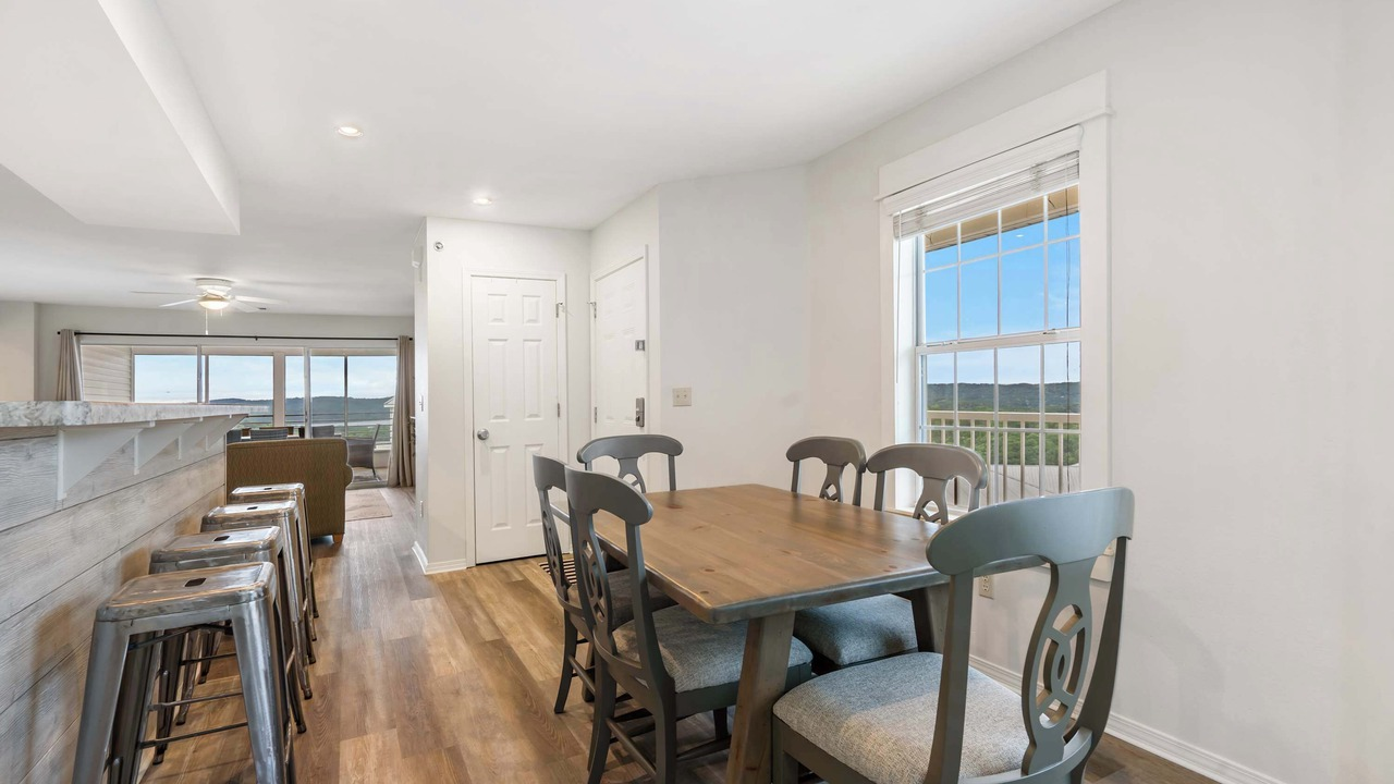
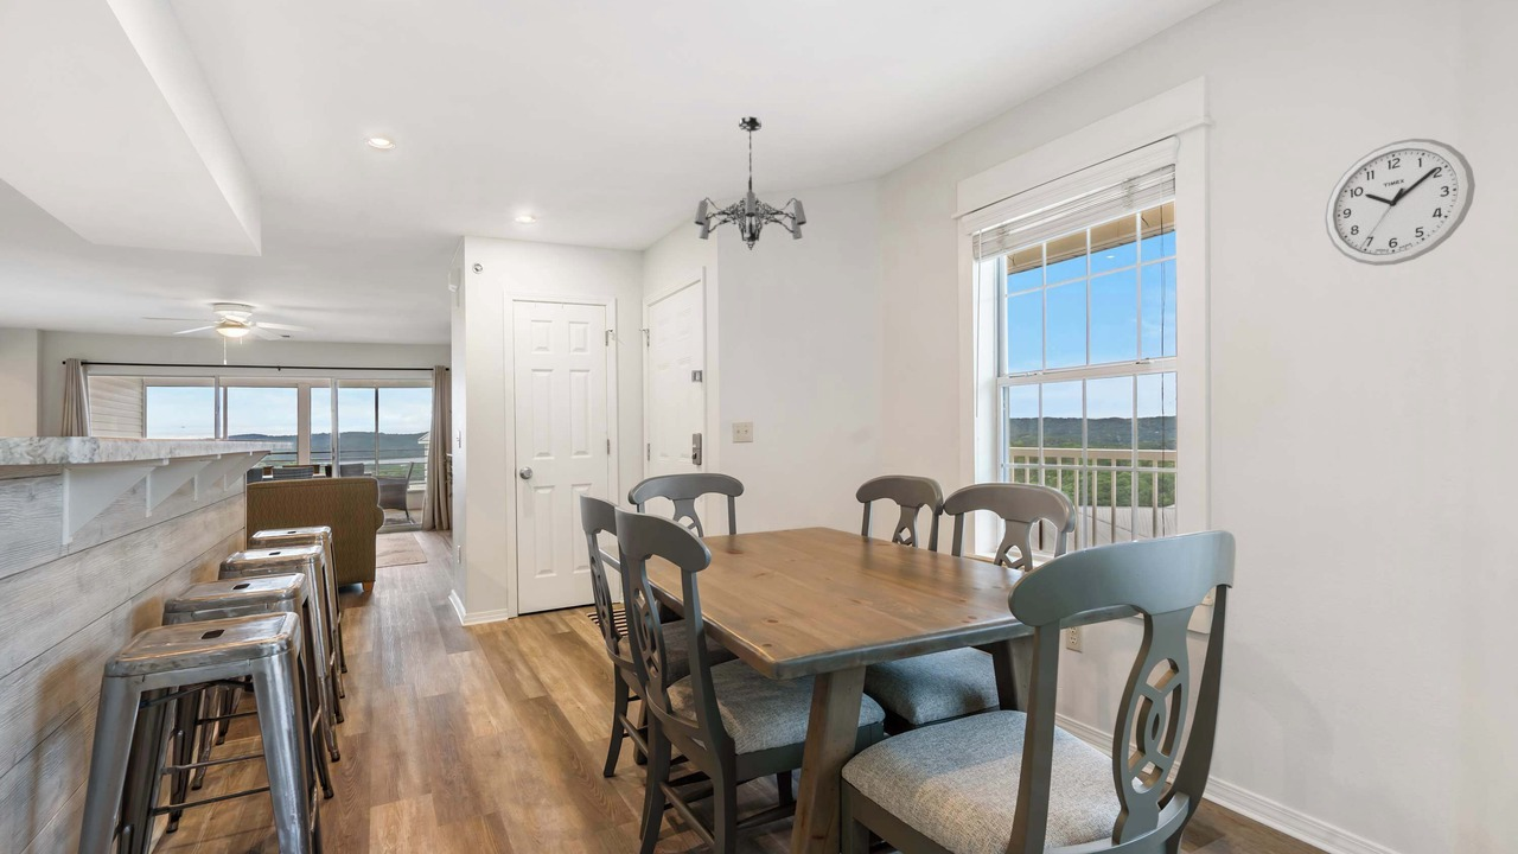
+ wall clock (1392, 203)
+ chandelier (750, 185)
